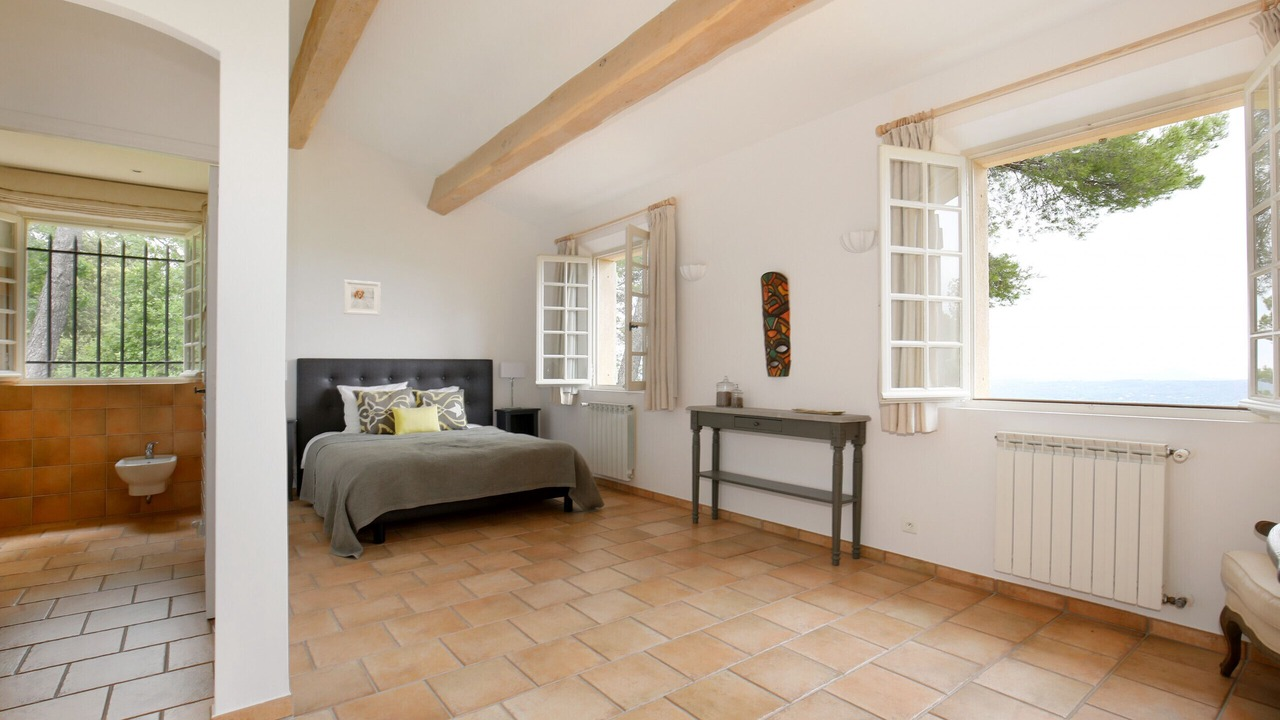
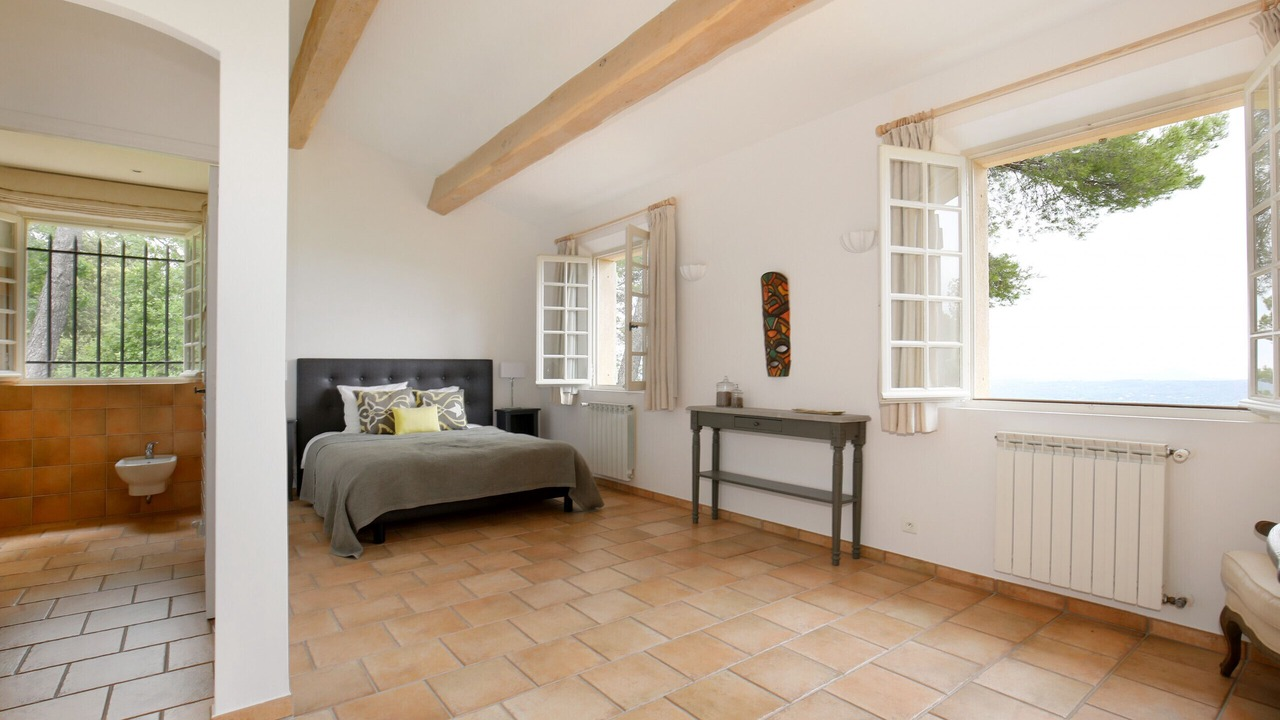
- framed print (362, 297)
